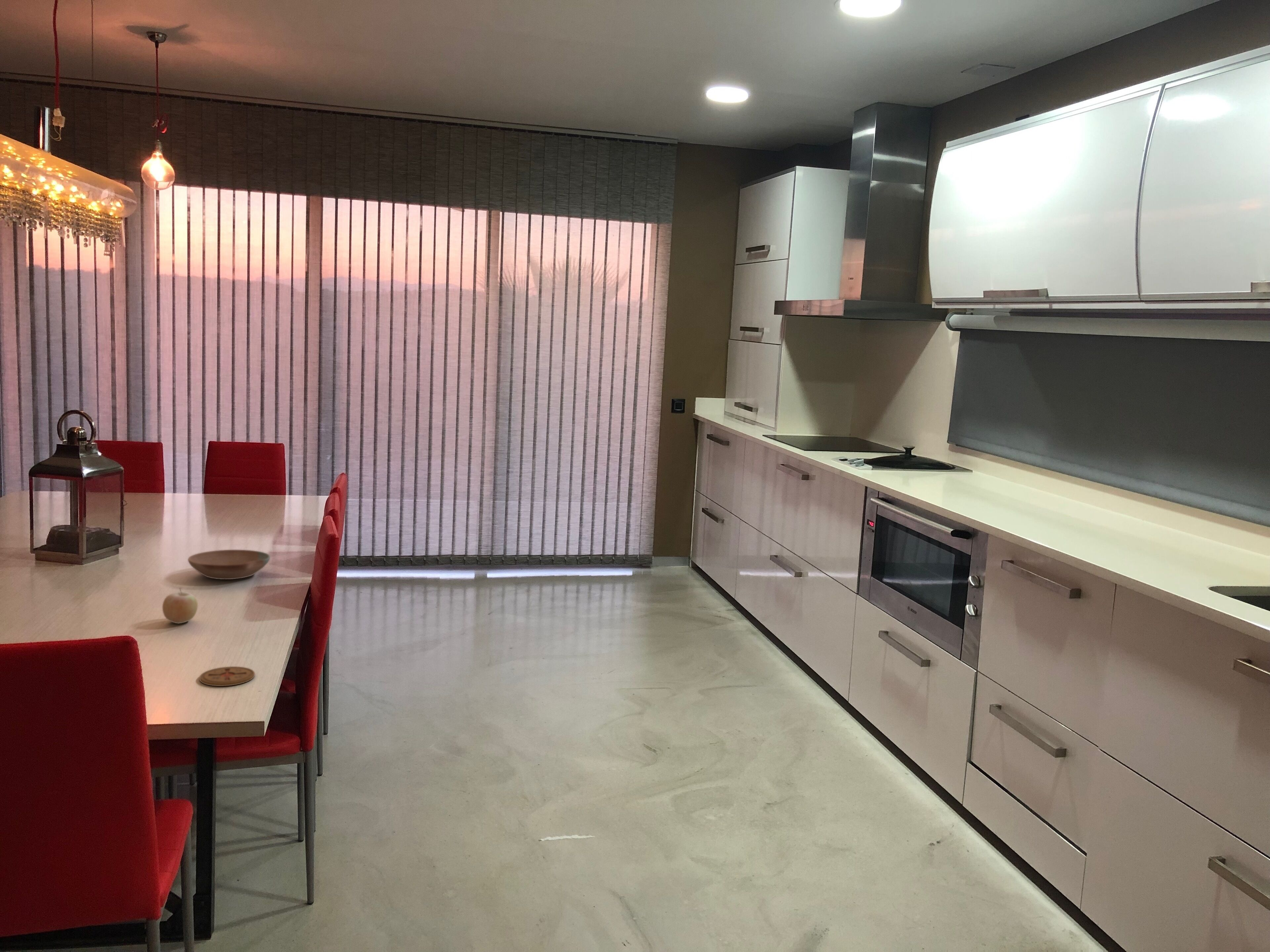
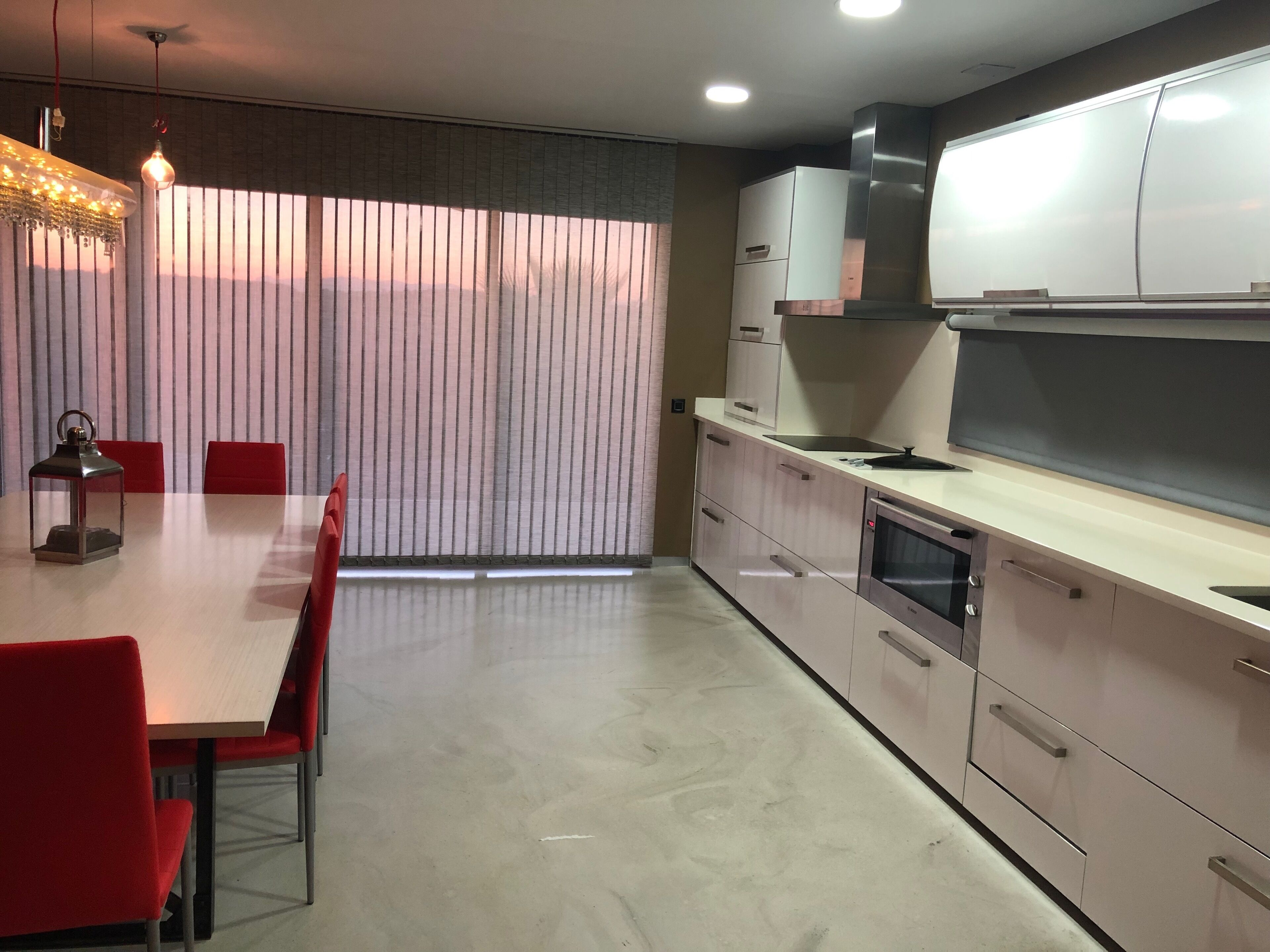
- bowl (230, 566)
- coaster (227, 676)
- fruit (180, 605)
